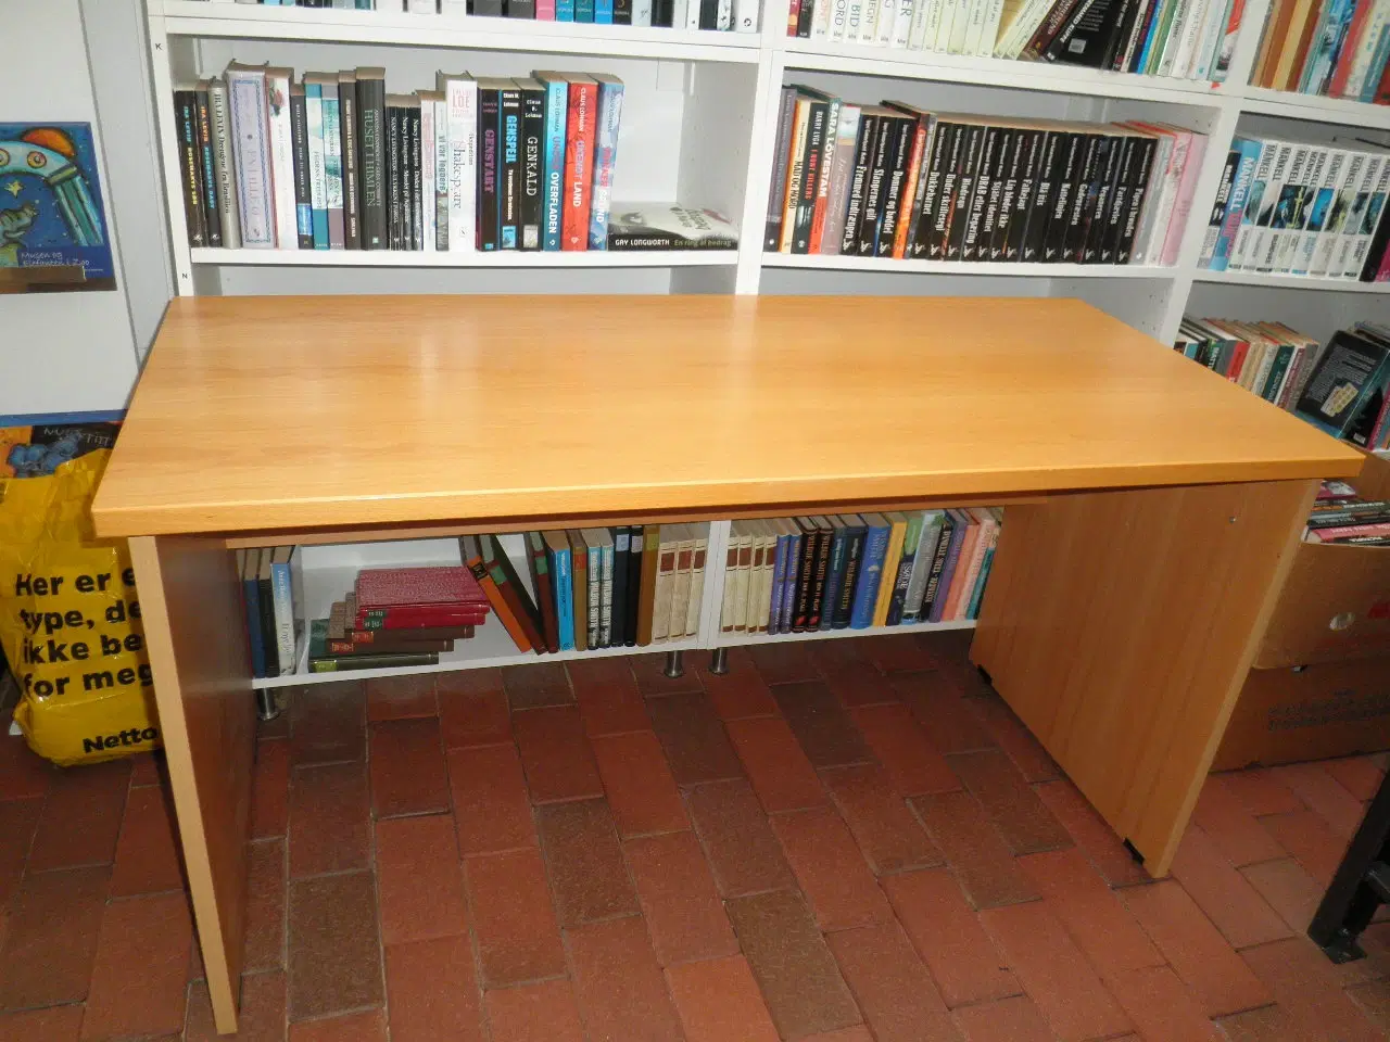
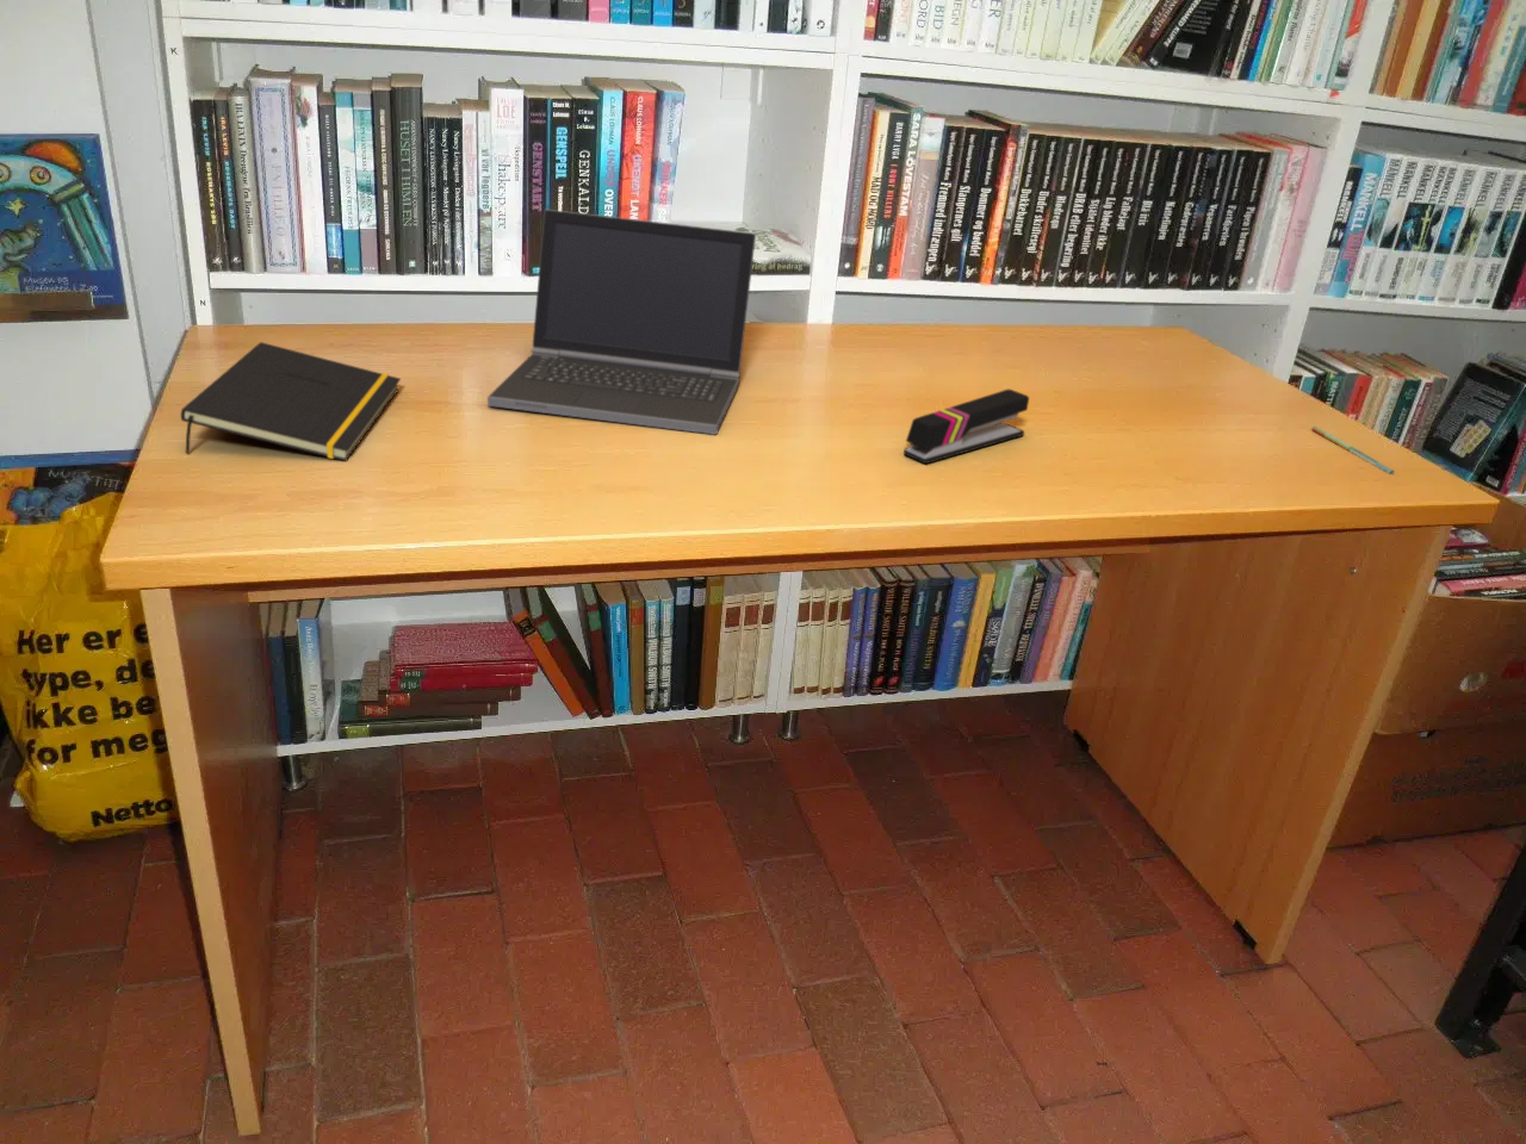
+ laptop computer (626, 316)
+ stapler (968, 424)
+ notepad (299, 397)
+ pen (1351, 449)
